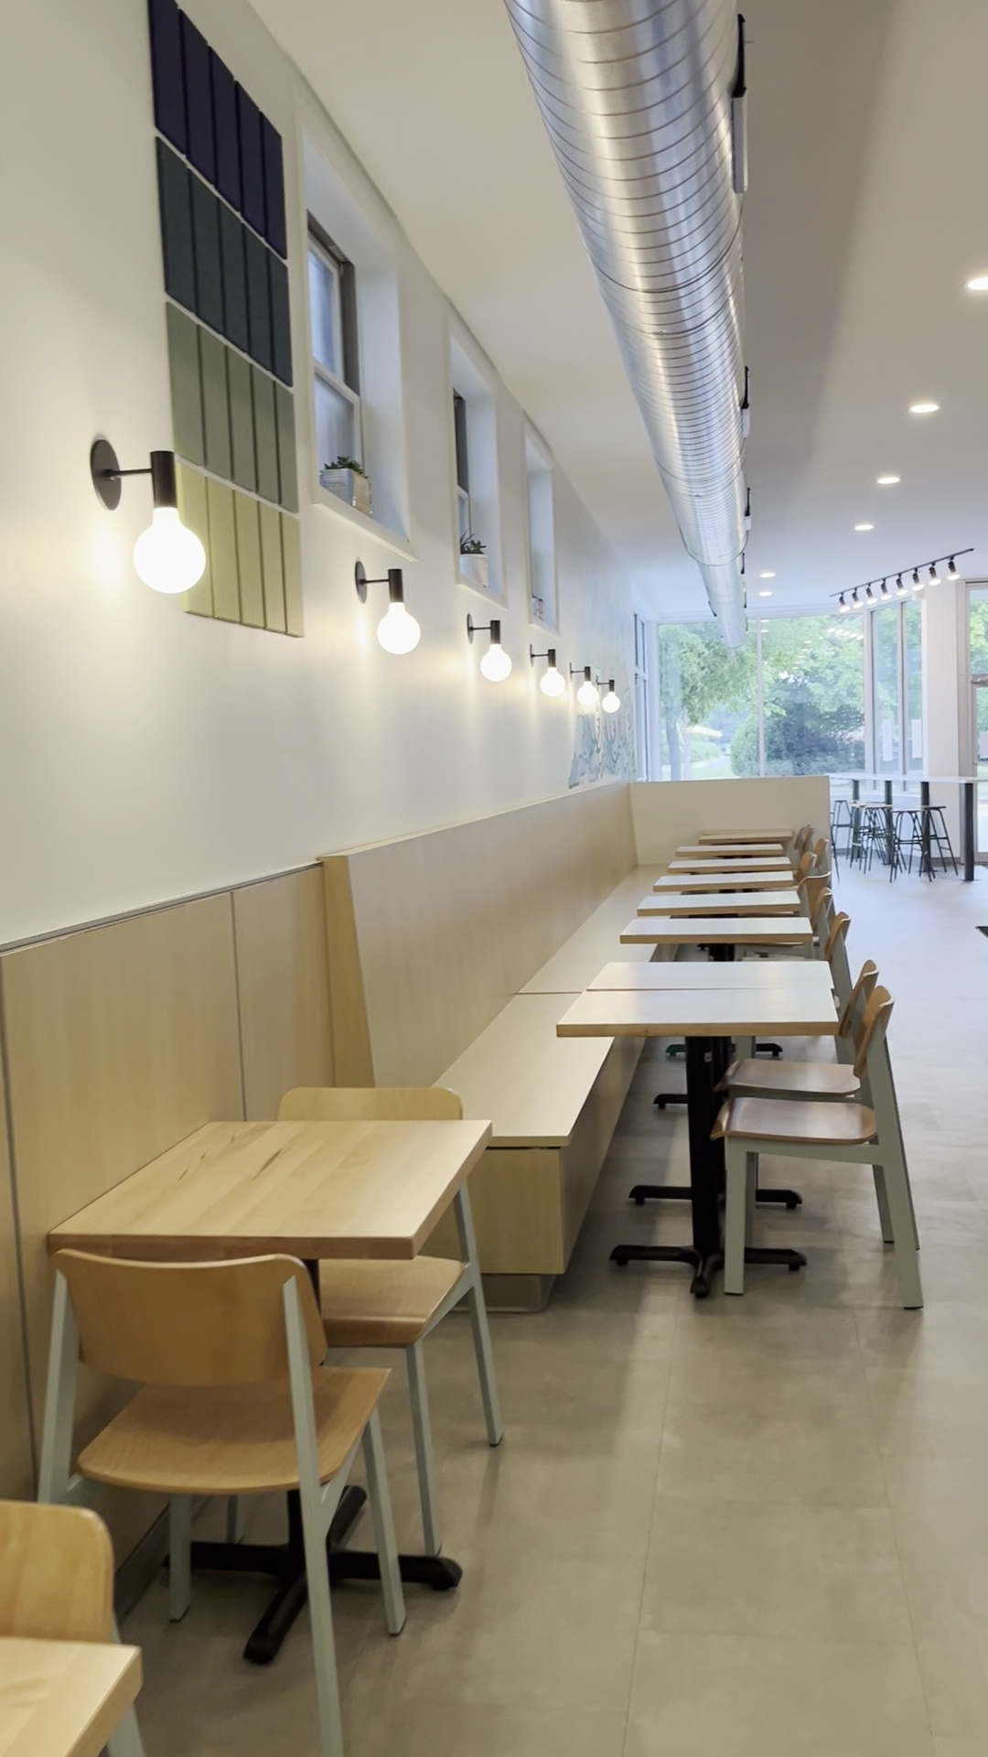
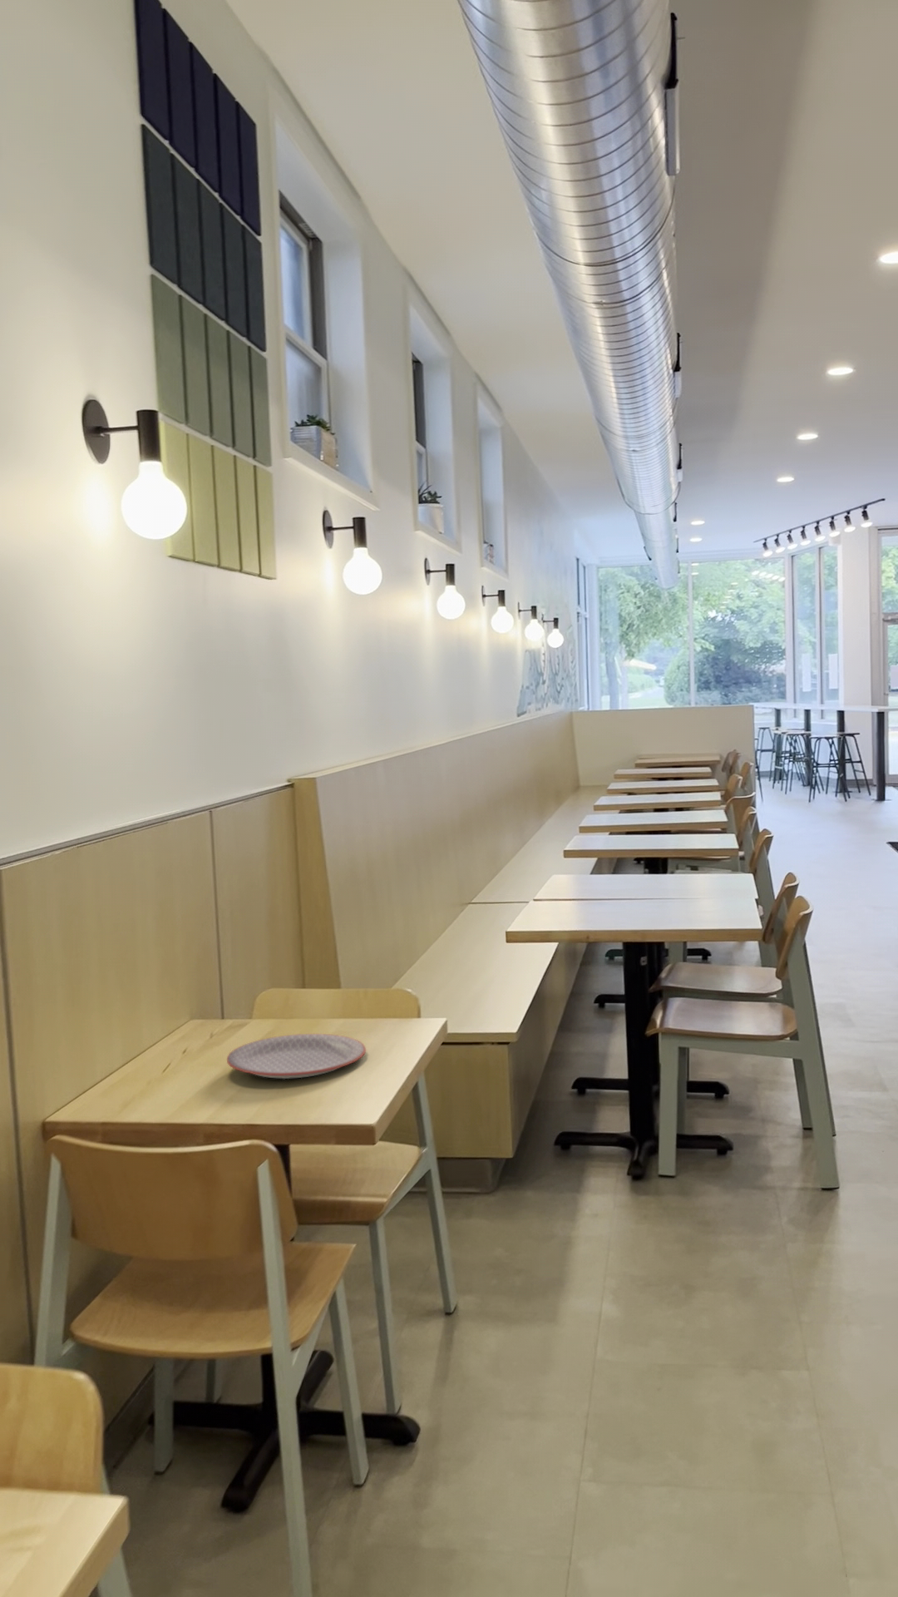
+ plate (297, 1058)
